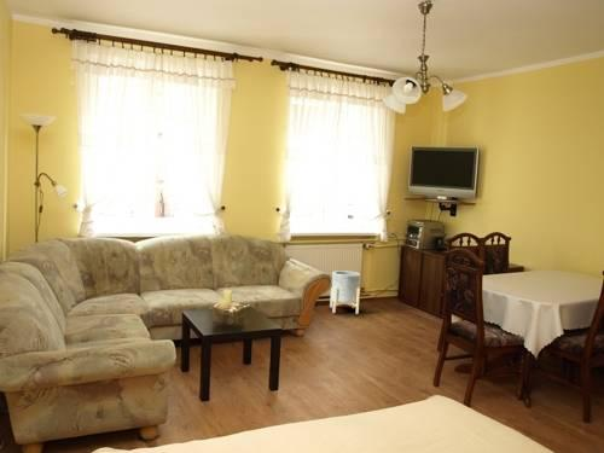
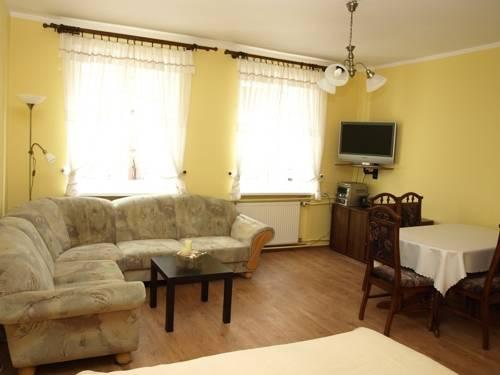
- planter (344, 291)
